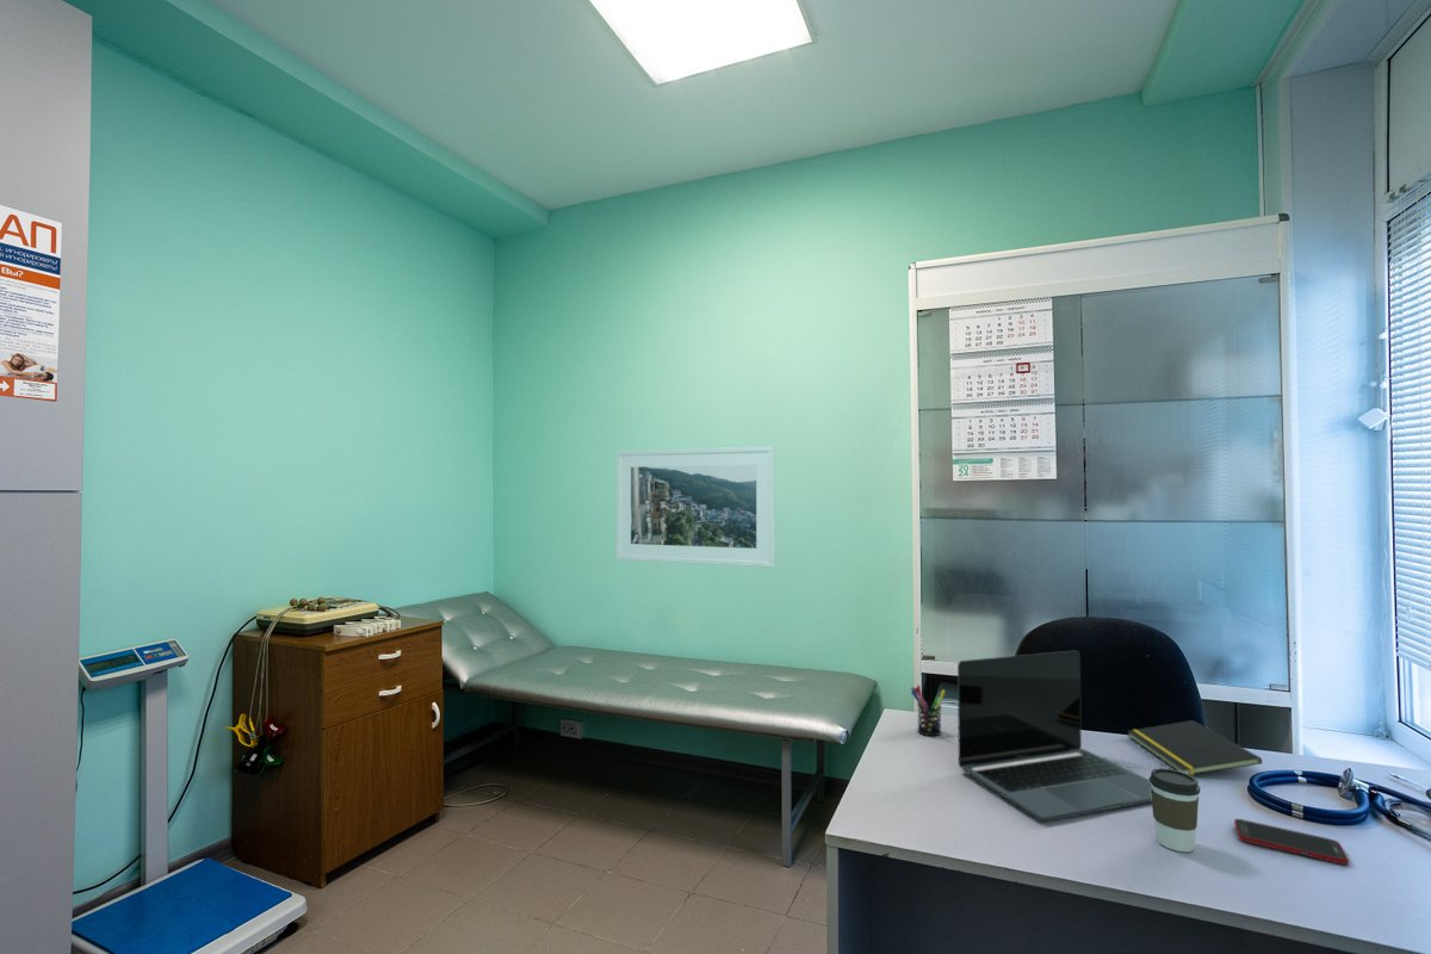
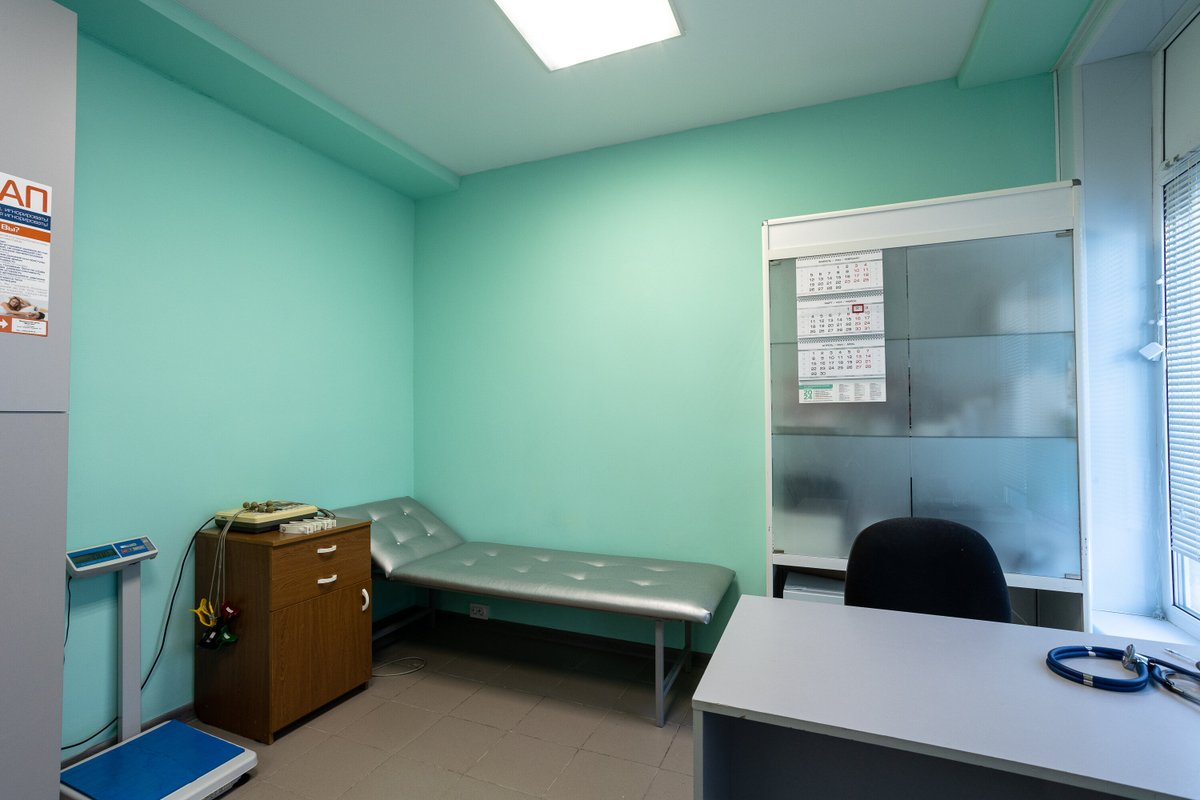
- notepad (1189, 745)
- laptop (1061, 726)
- pen holder (929, 708)
- cell phone (1288, 841)
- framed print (690, 506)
- coffee cup (1175, 810)
